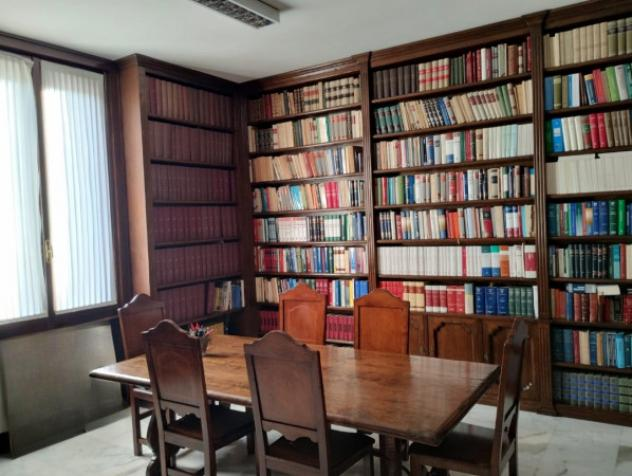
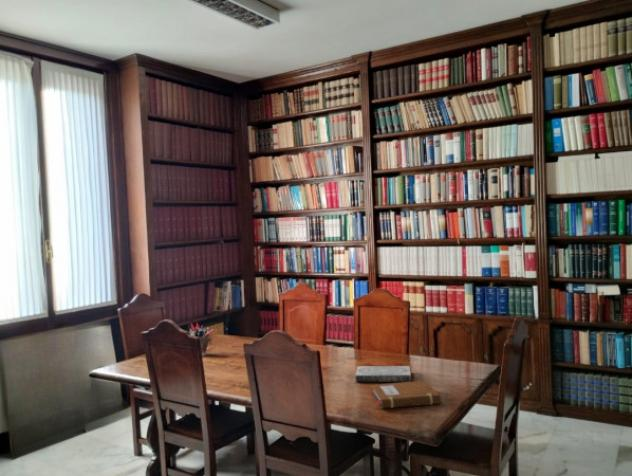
+ book (383, 374)
+ notebook (403, 394)
